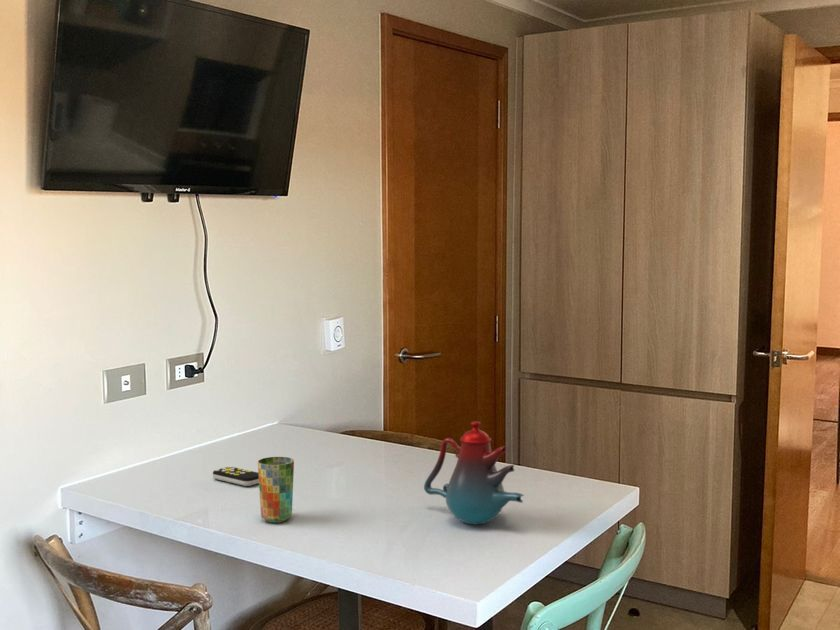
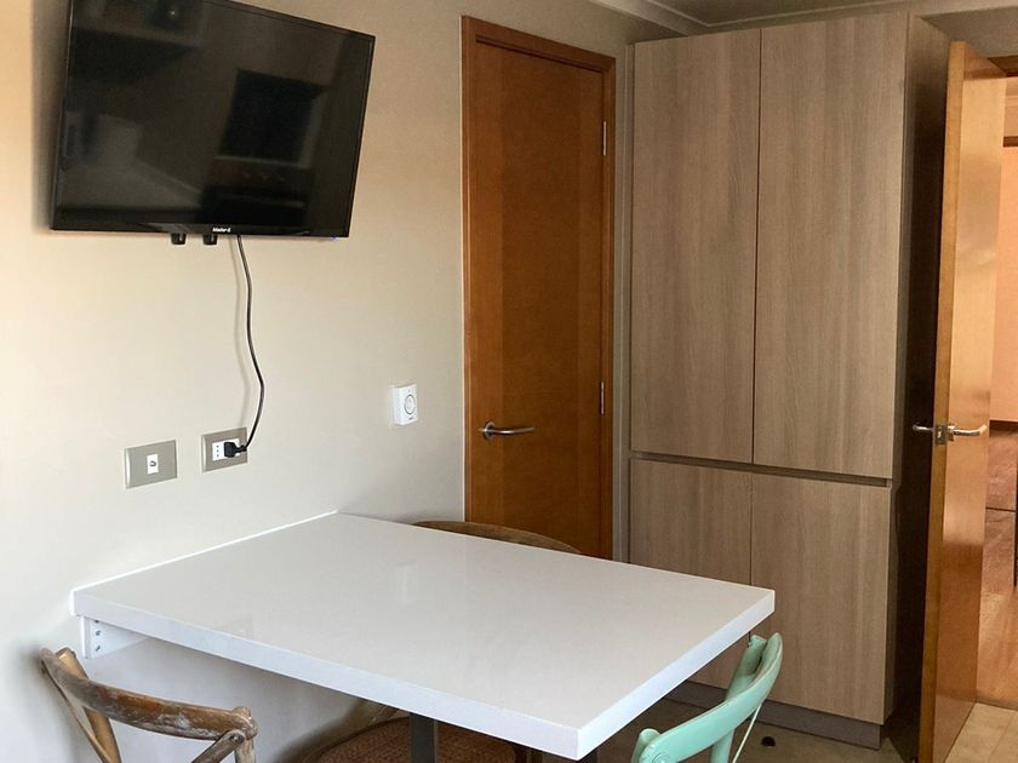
- remote control (238, 475)
- teakettle (471, 470)
- cup (276, 489)
